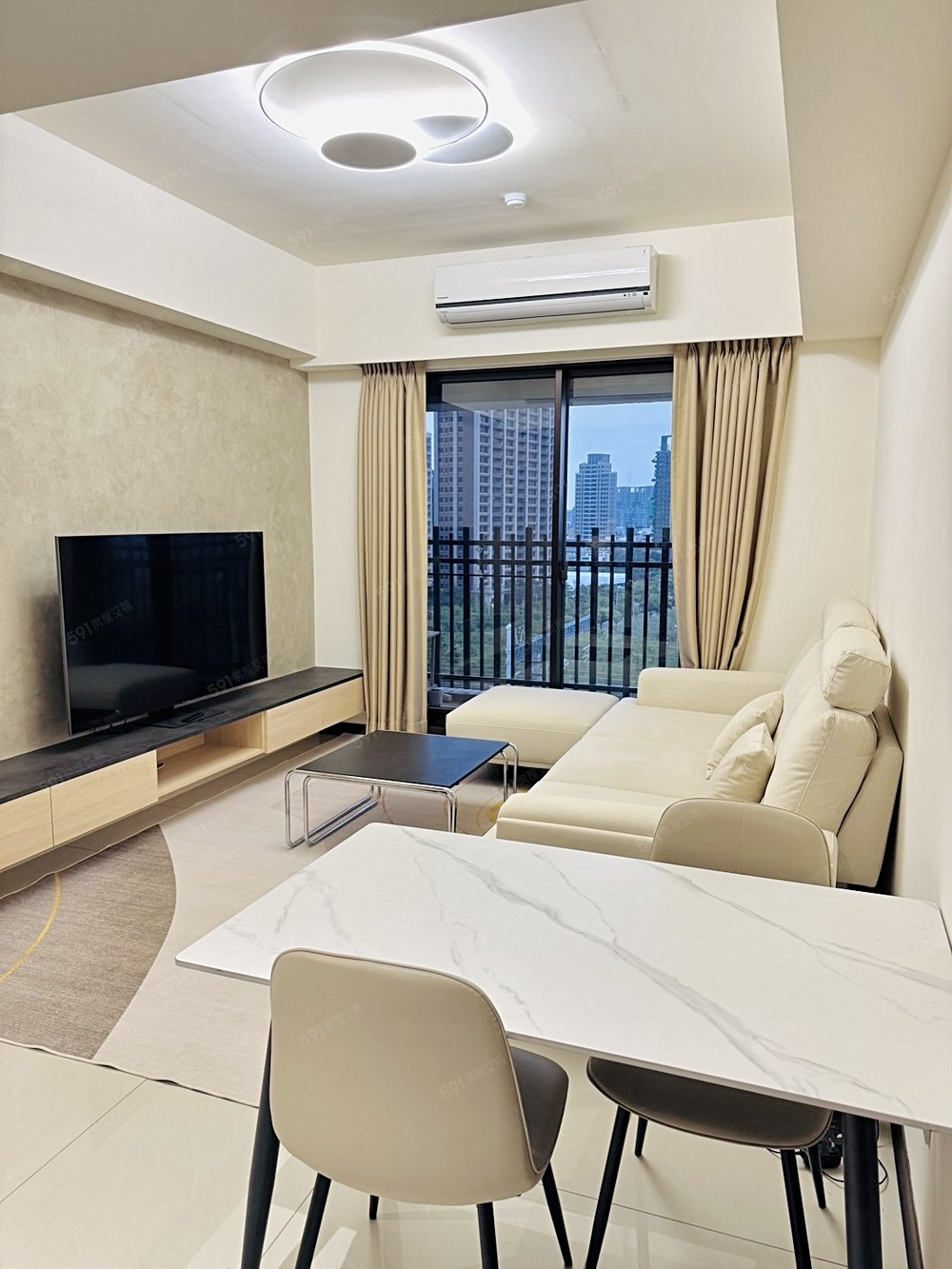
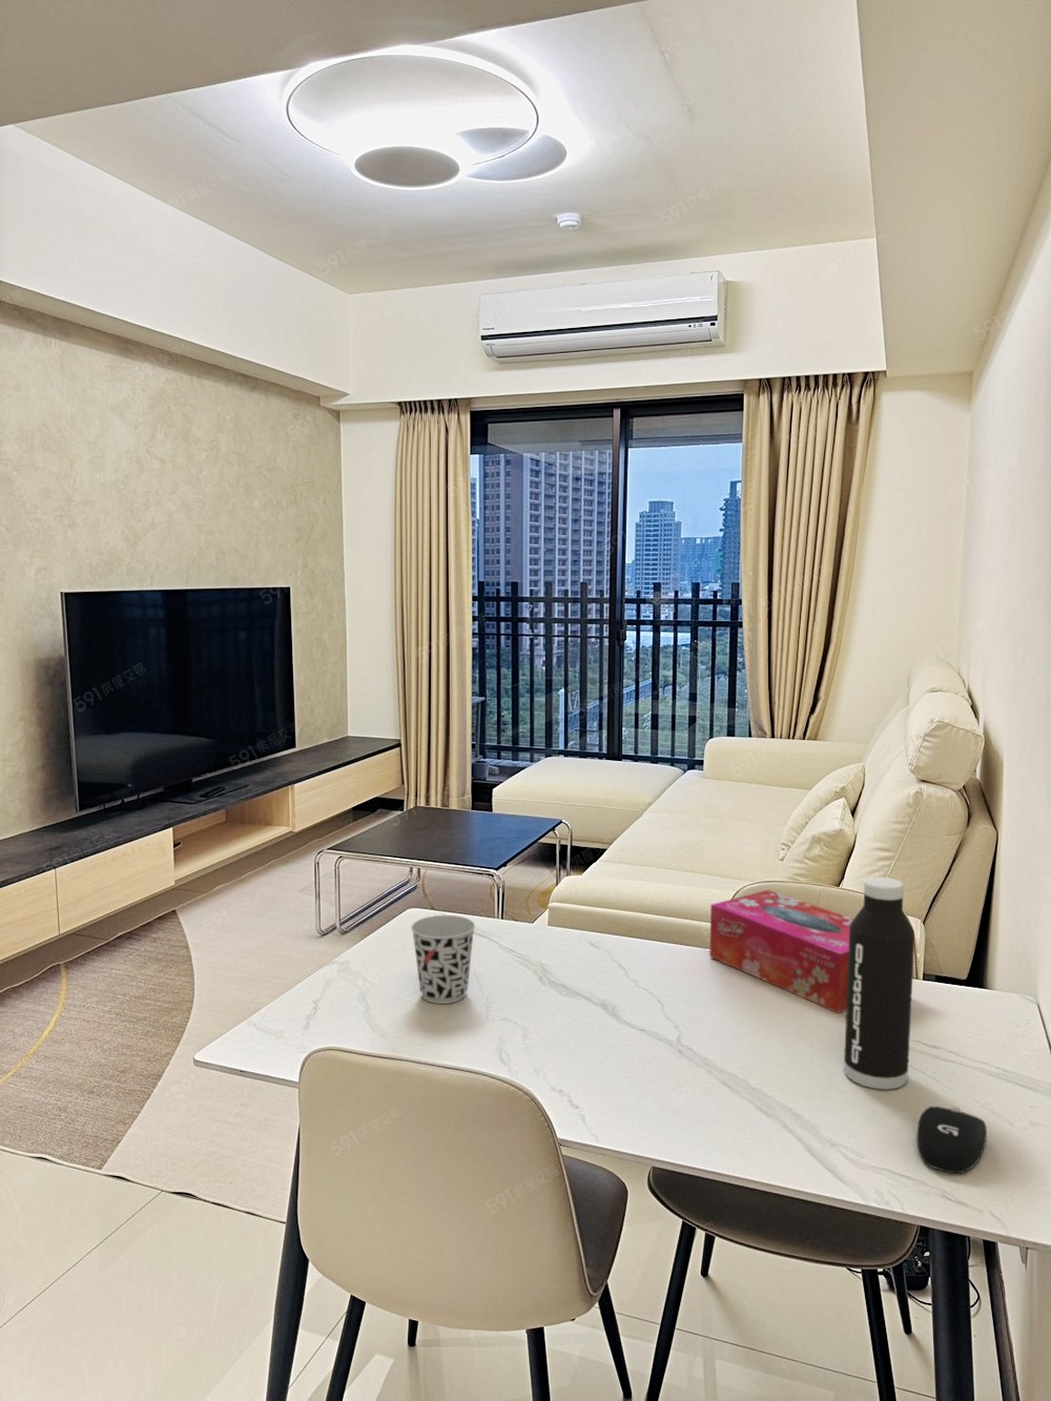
+ cup (444, 959)
+ water bottle (879, 979)
+ tissue box (799, 946)
+ computer mouse (951, 1133)
